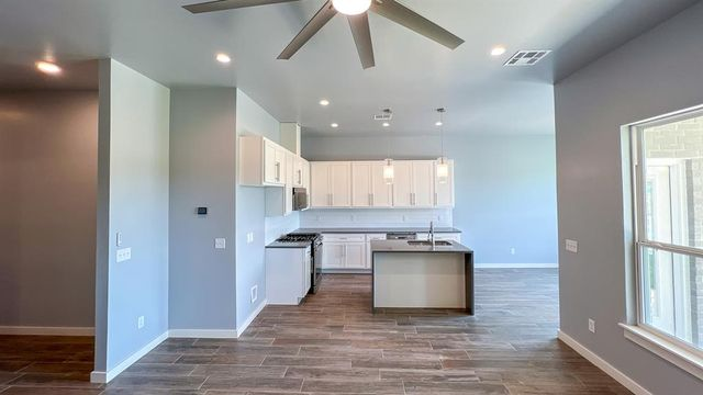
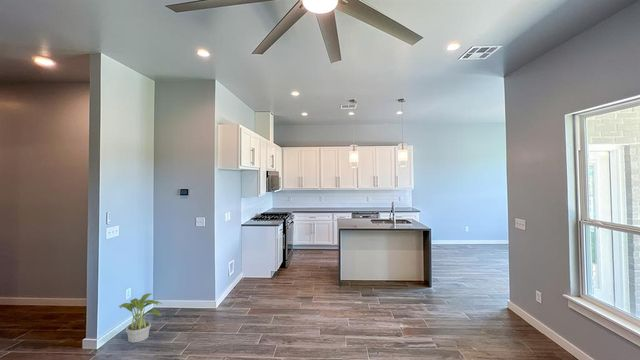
+ potted plant (138, 318)
